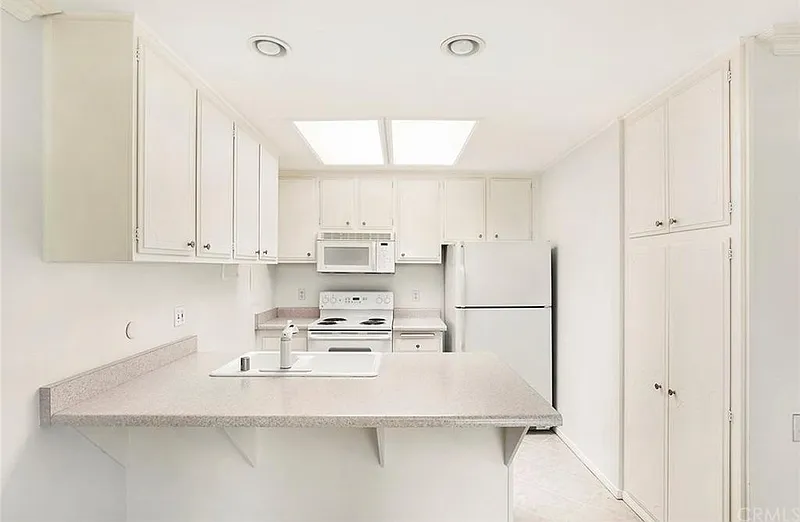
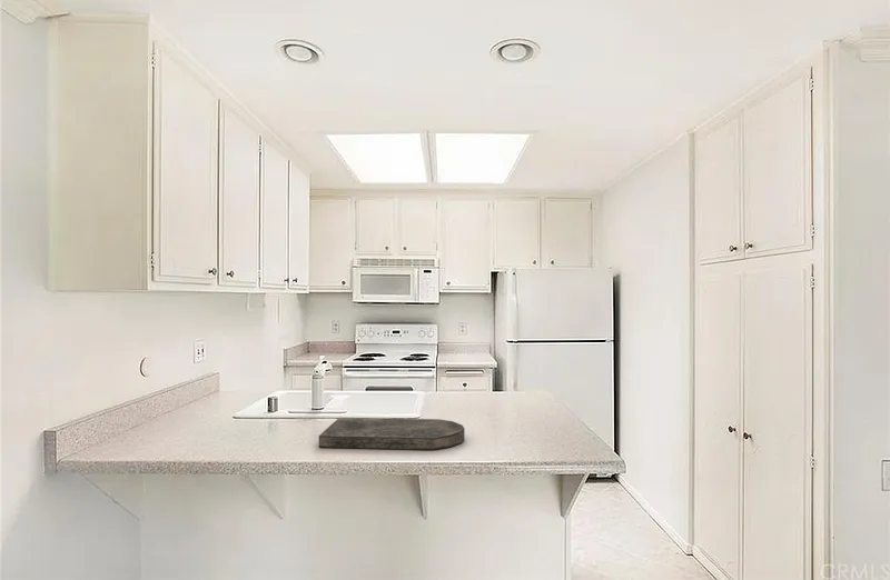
+ cutting board (396, 432)
